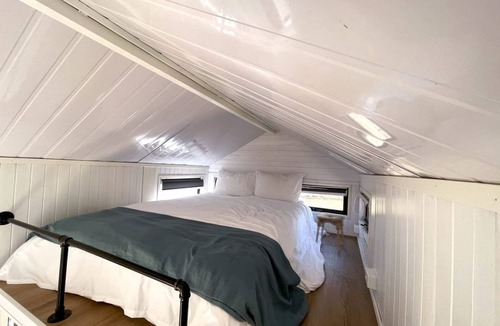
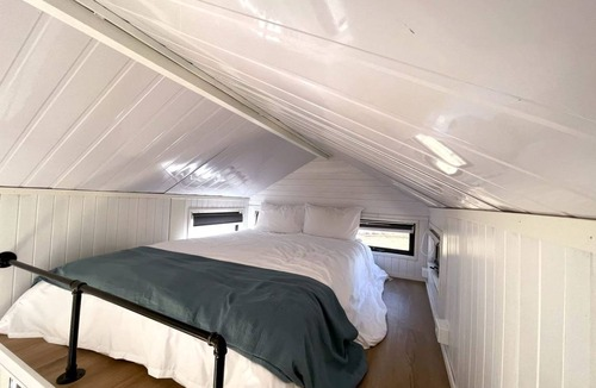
- stool (323, 230)
